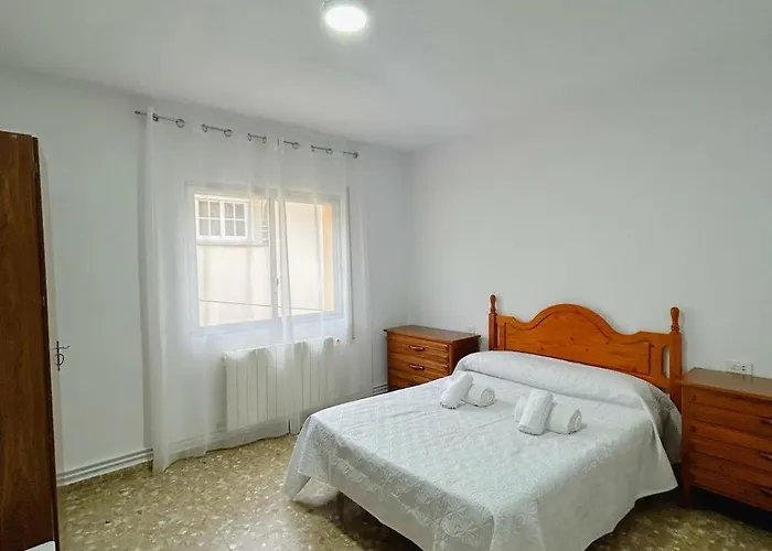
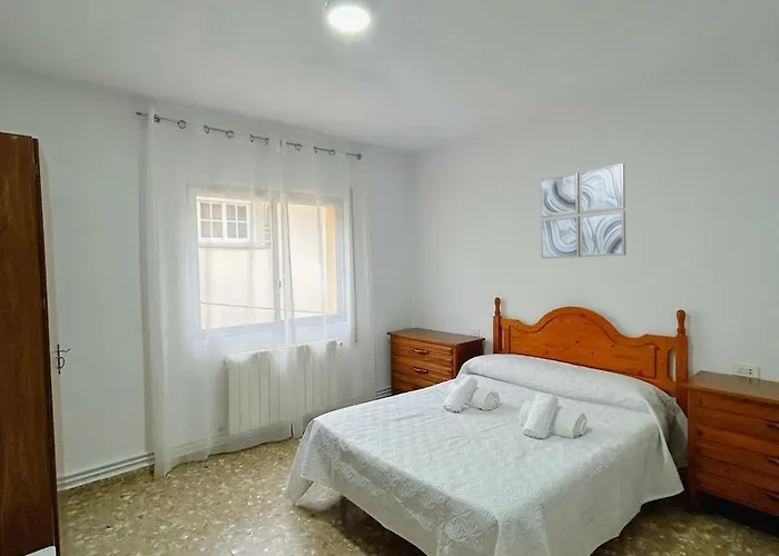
+ wall art (580, 216)
